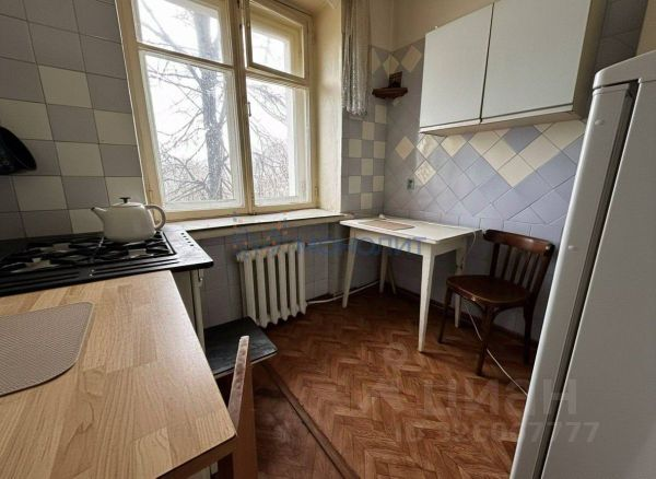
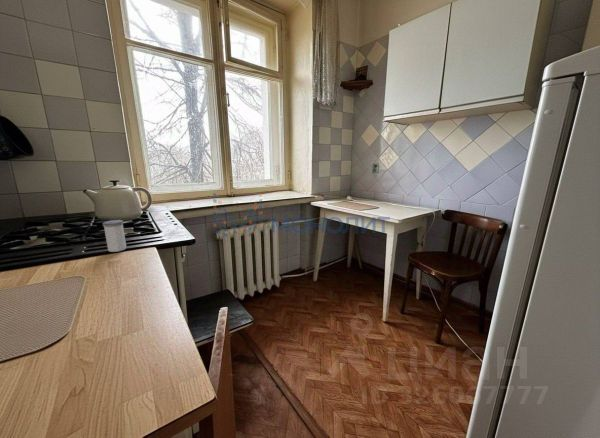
+ salt shaker (115, 235)
